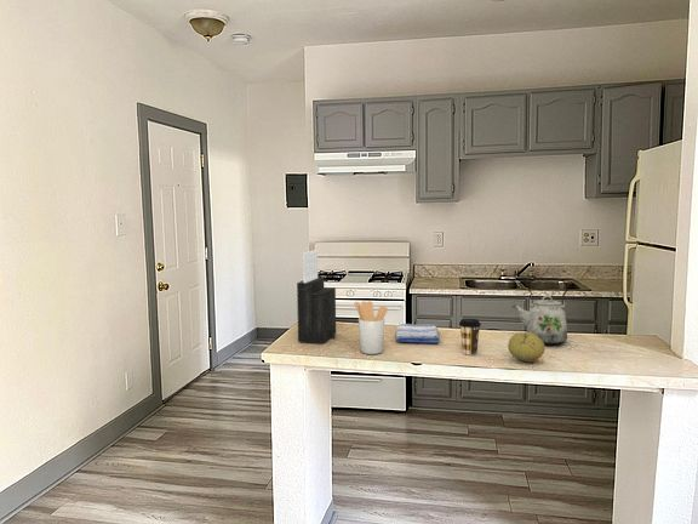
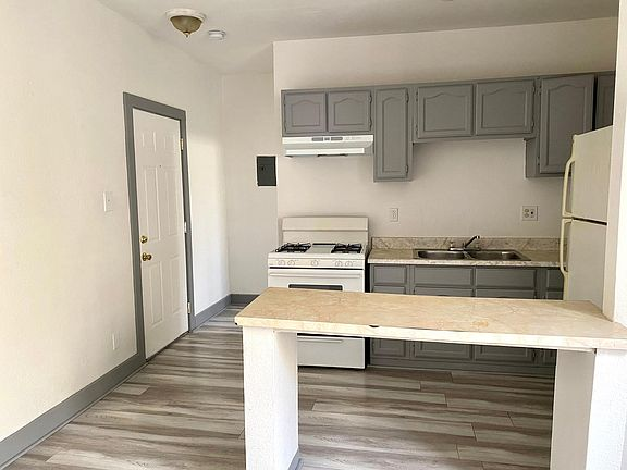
- dish towel (417, 332)
- utensil holder (368, 325)
- coffee cup (469, 336)
- knife block (319, 295)
- fruit (526, 347)
- kettle (539, 309)
